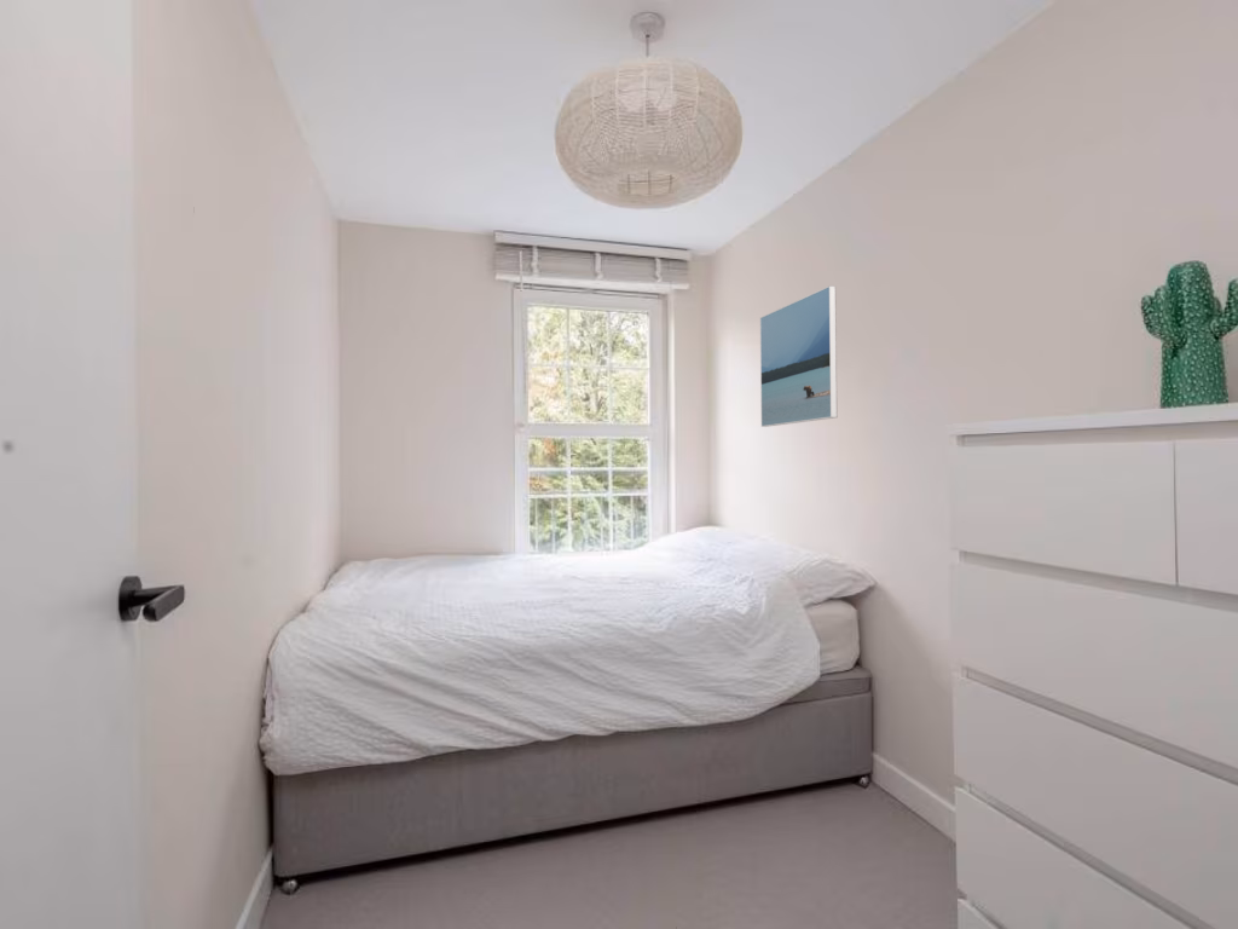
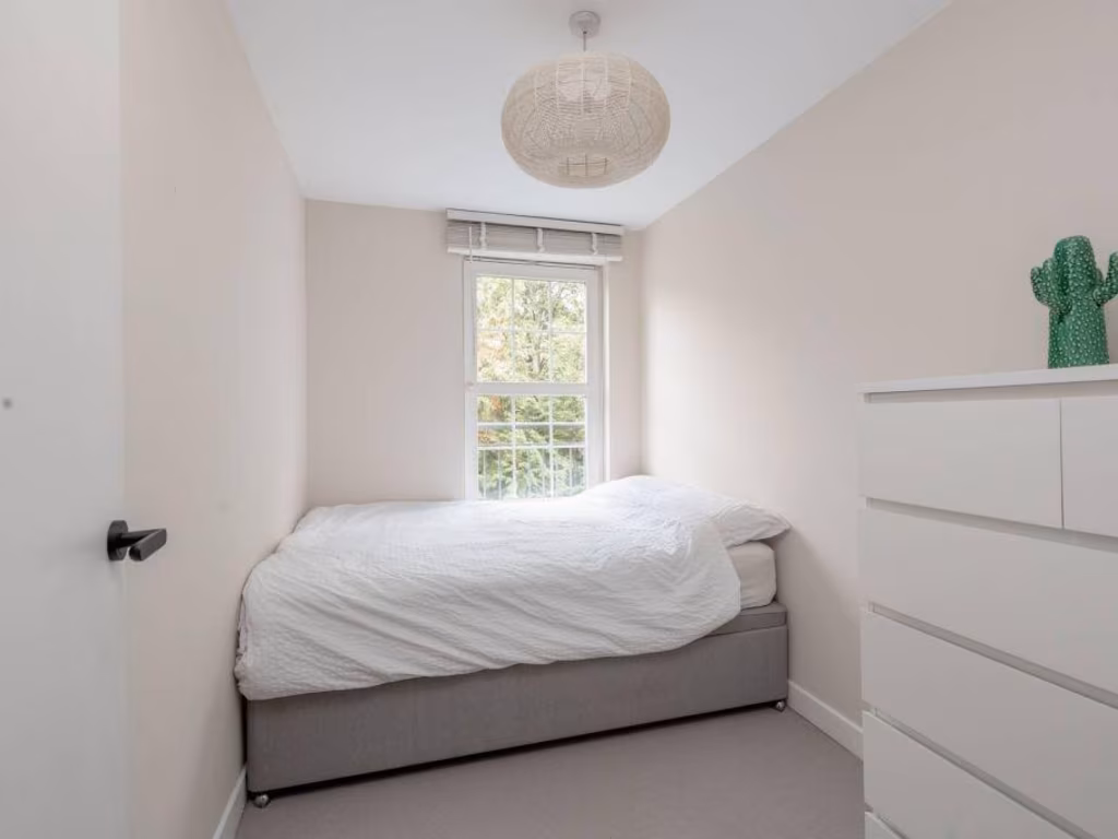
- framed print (794, 363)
